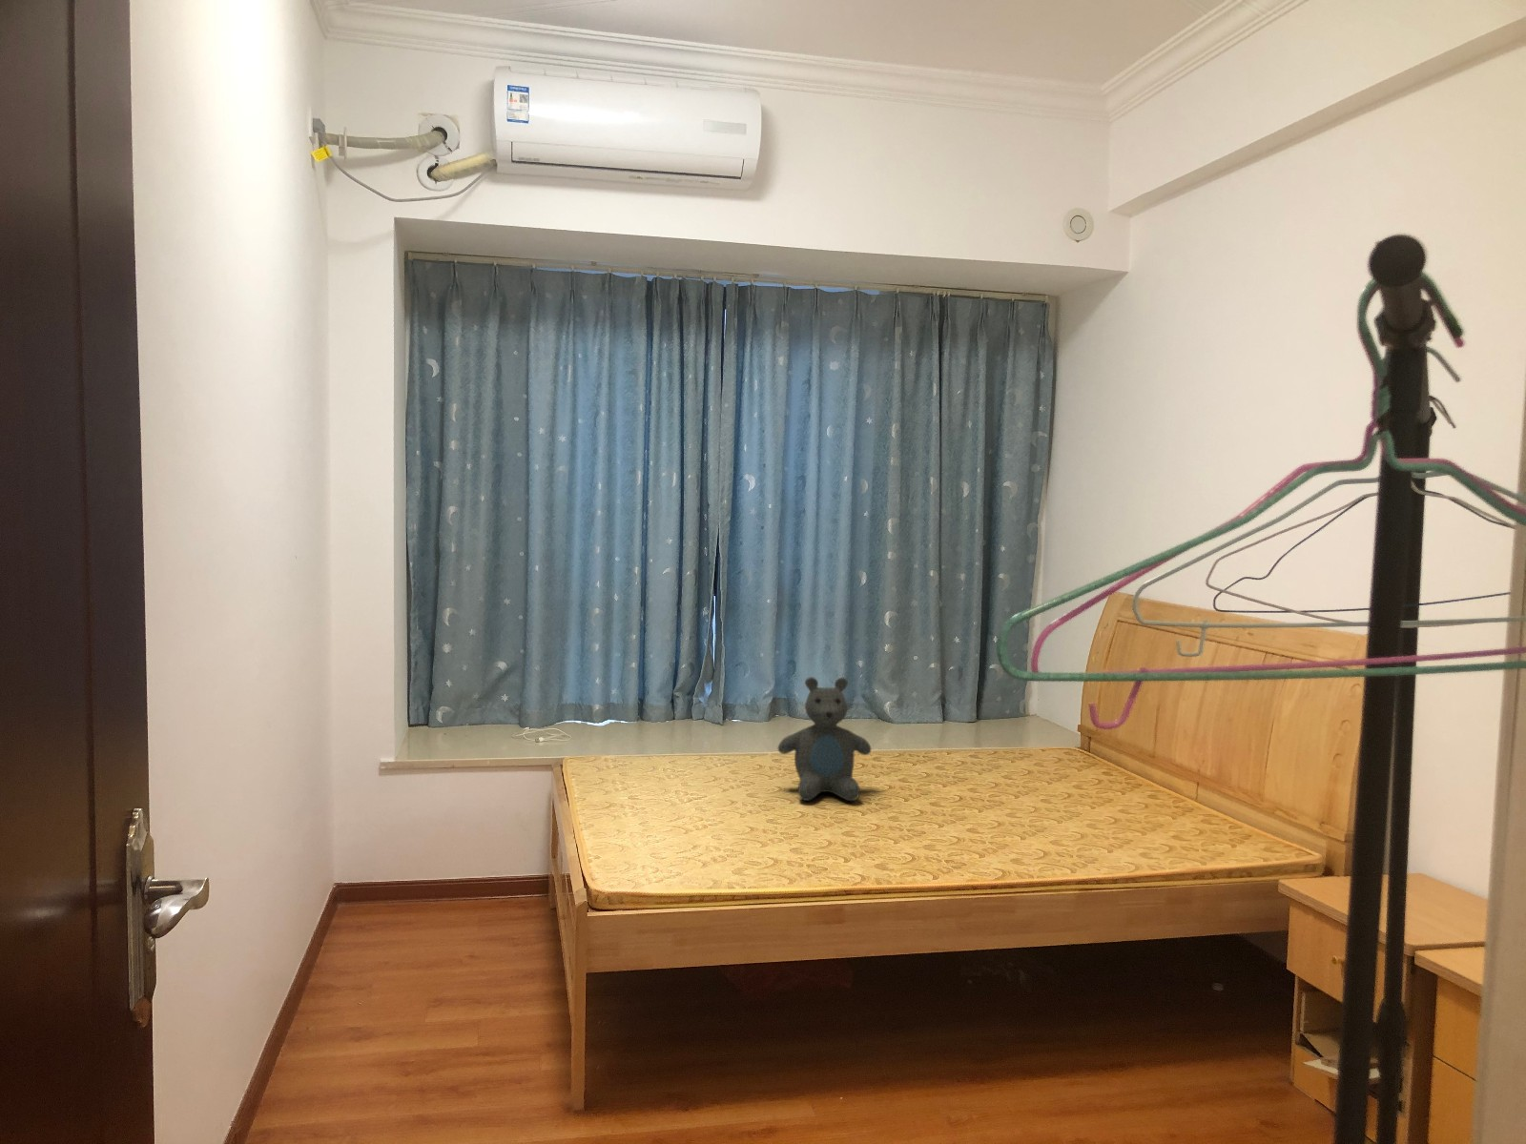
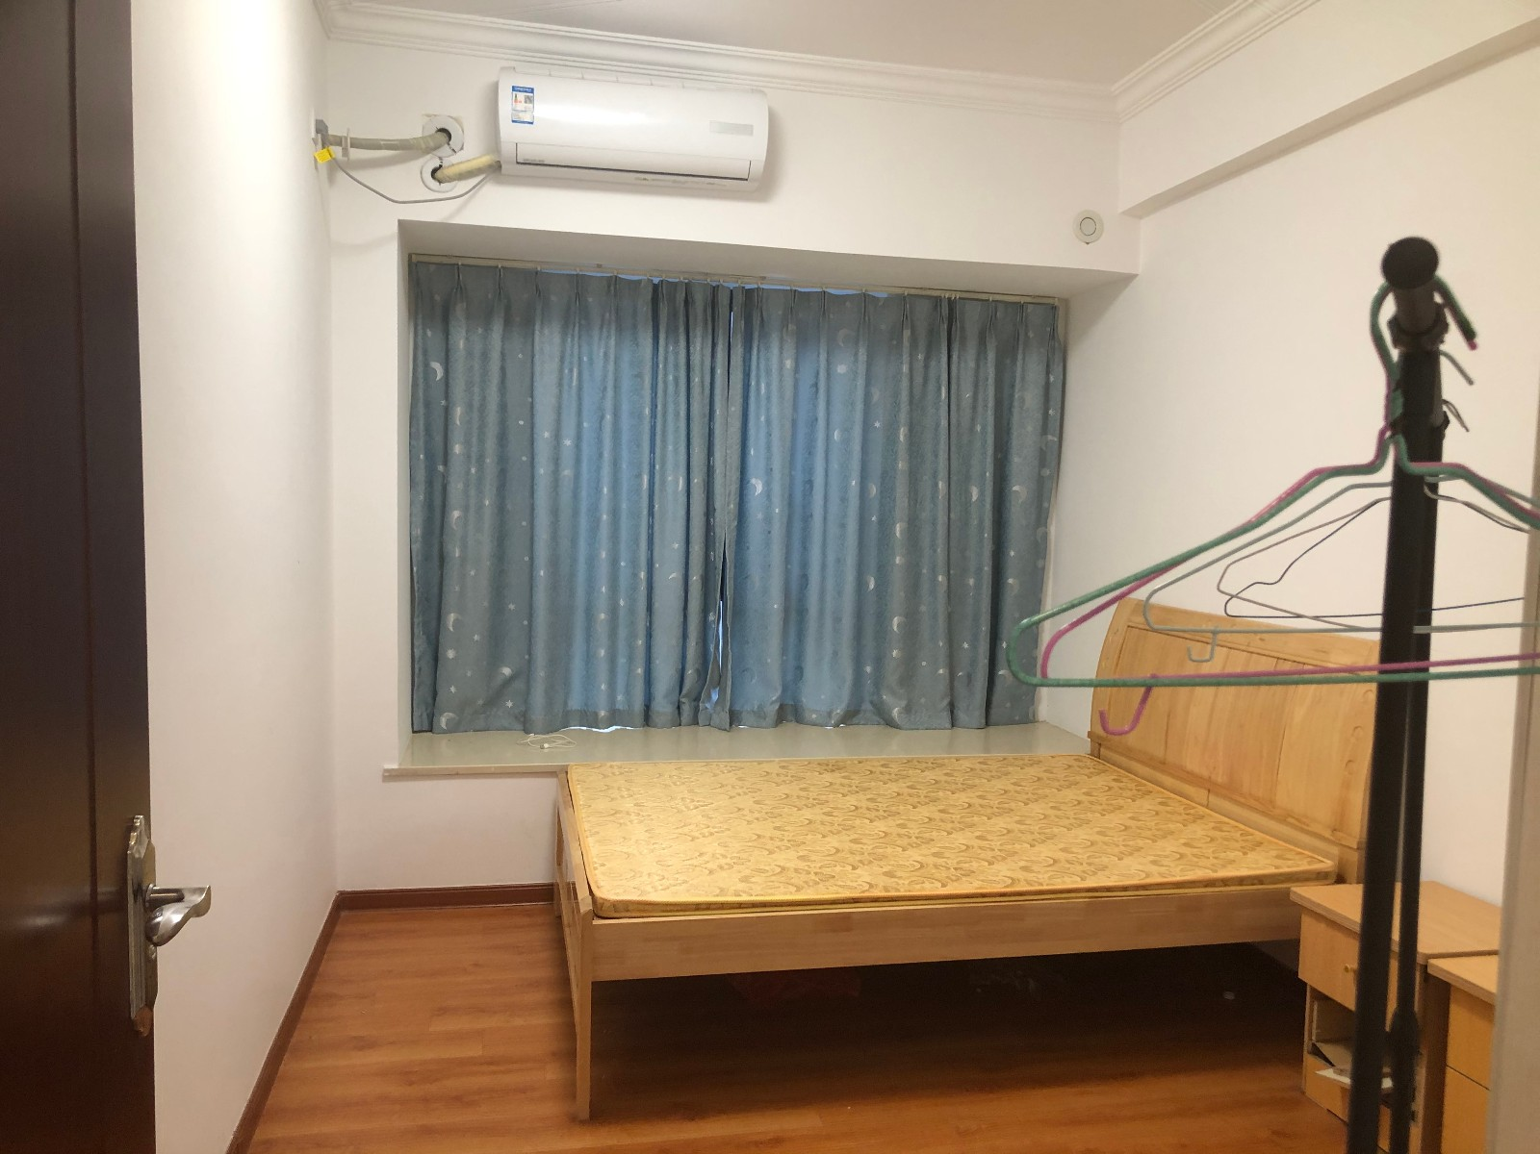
- teddy bear (827, 737)
